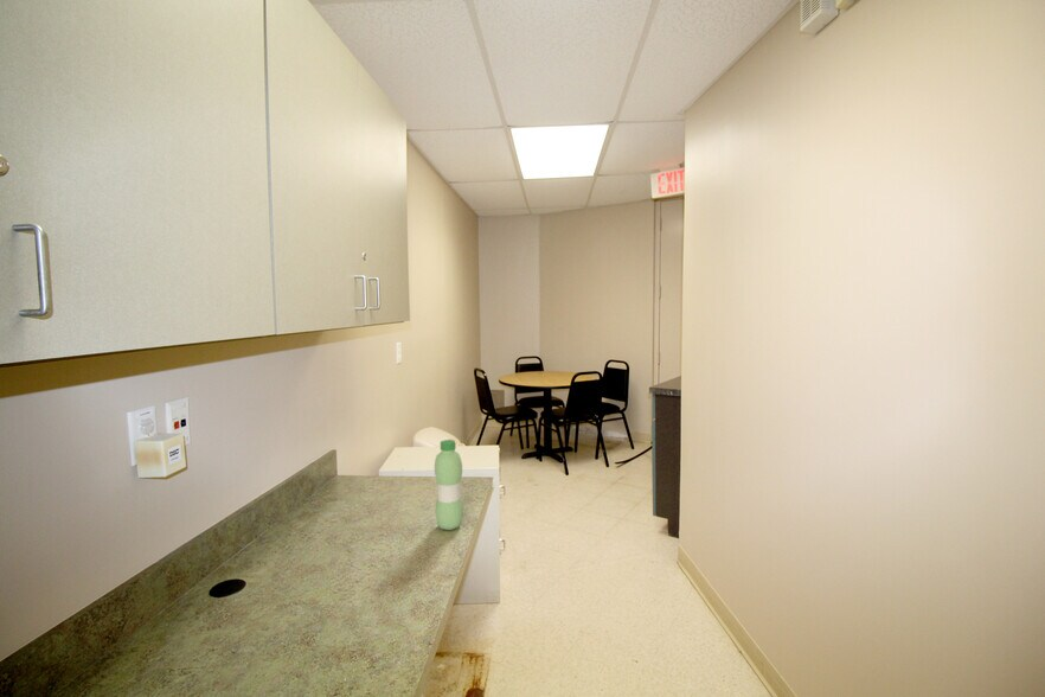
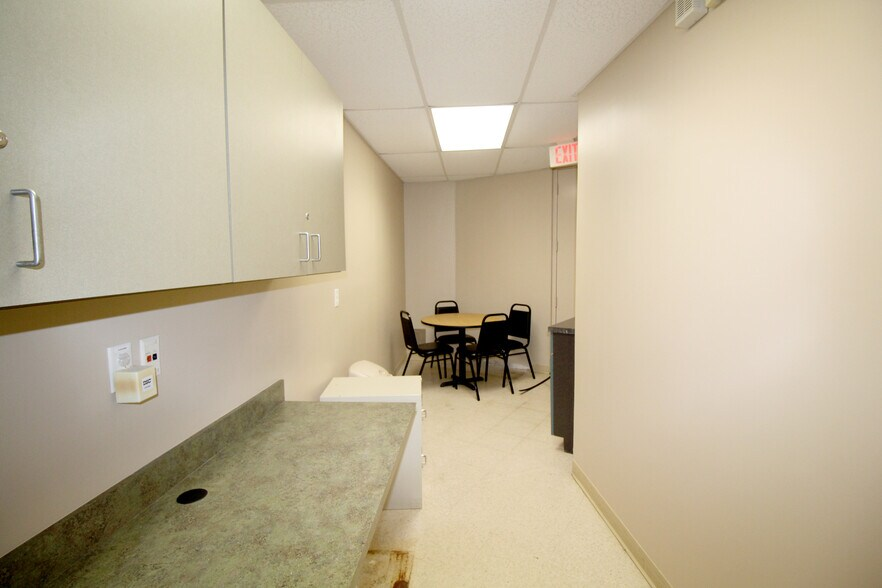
- water bottle (448, 484)
